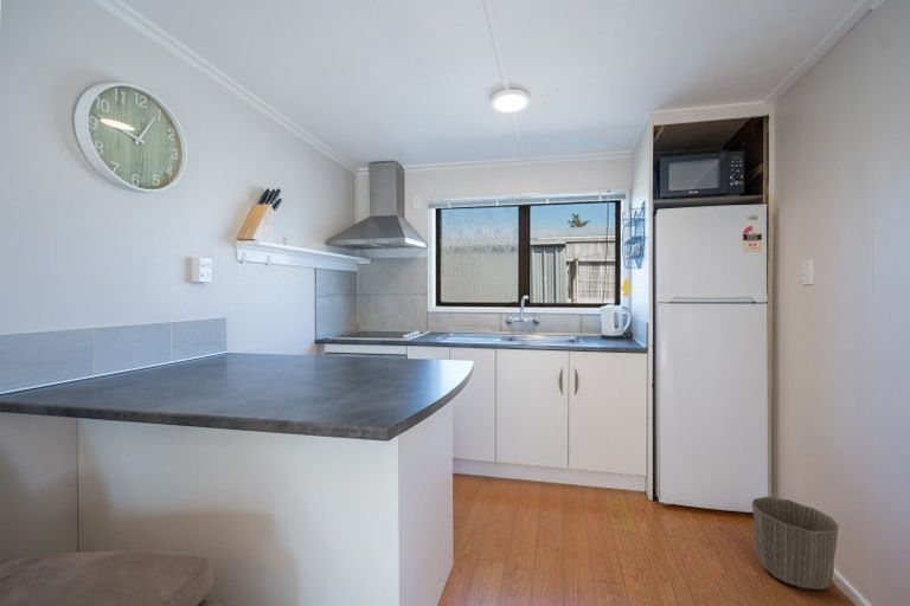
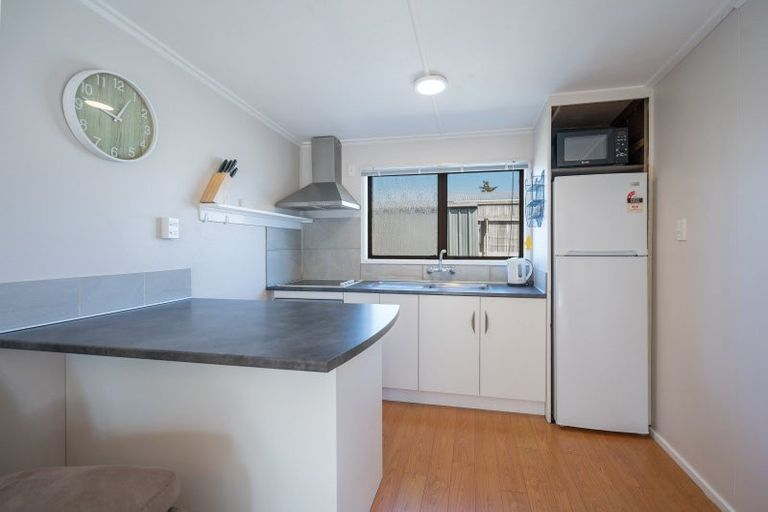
- waste basket (793, 542)
